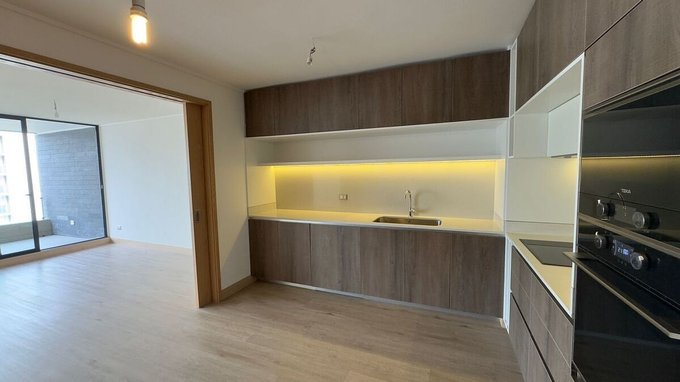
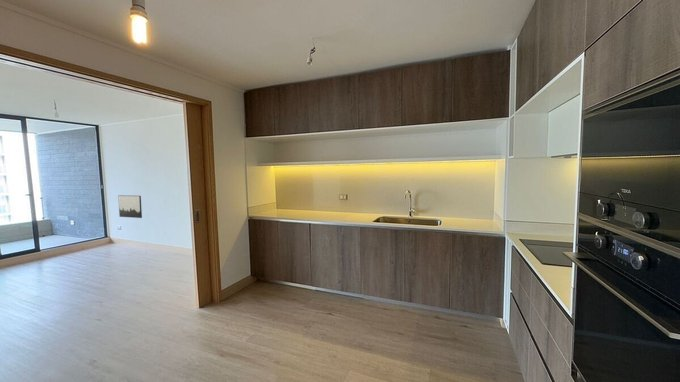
+ wall art (129, 206)
